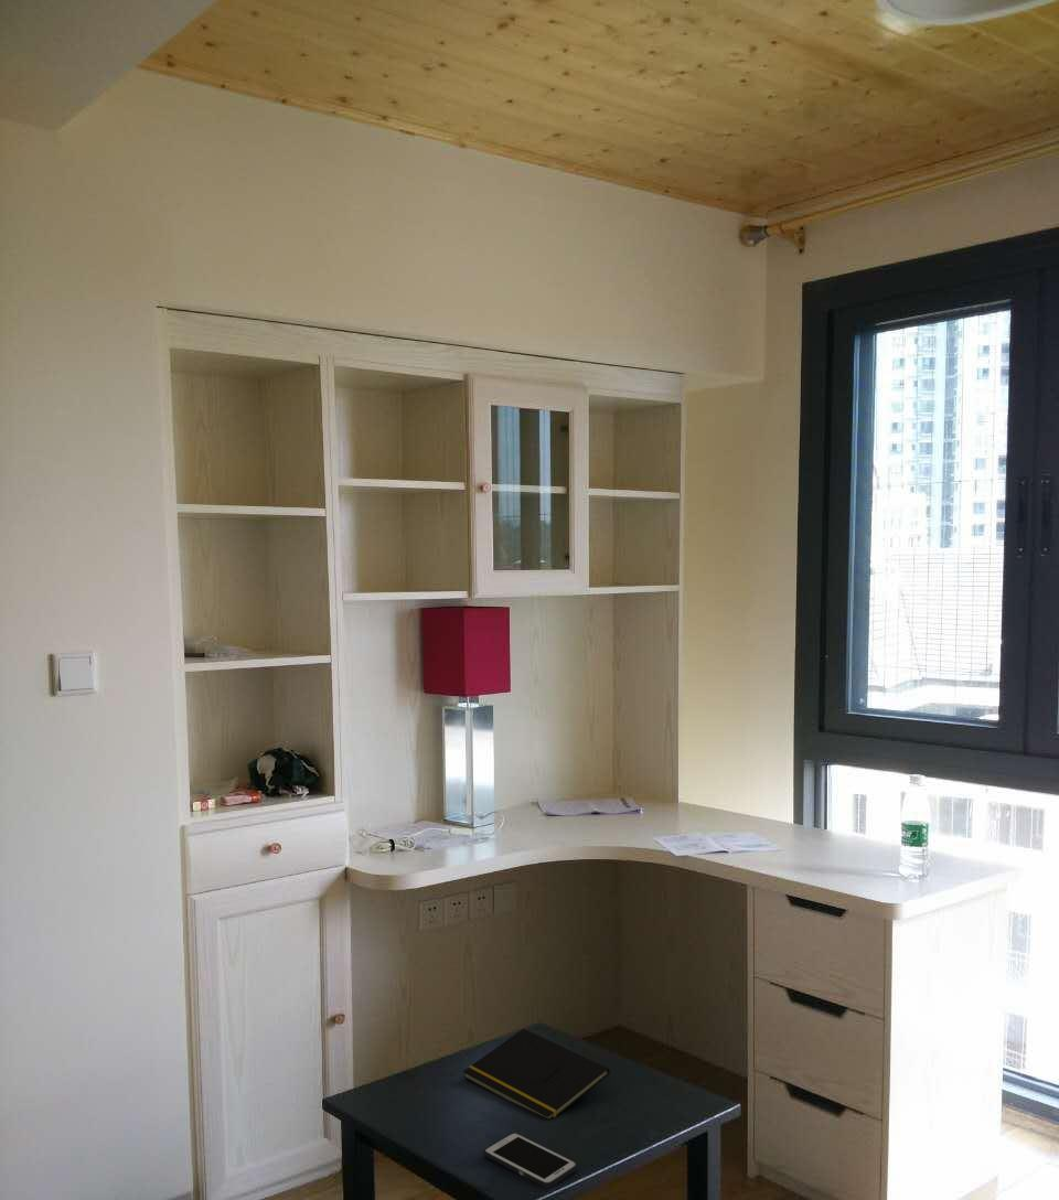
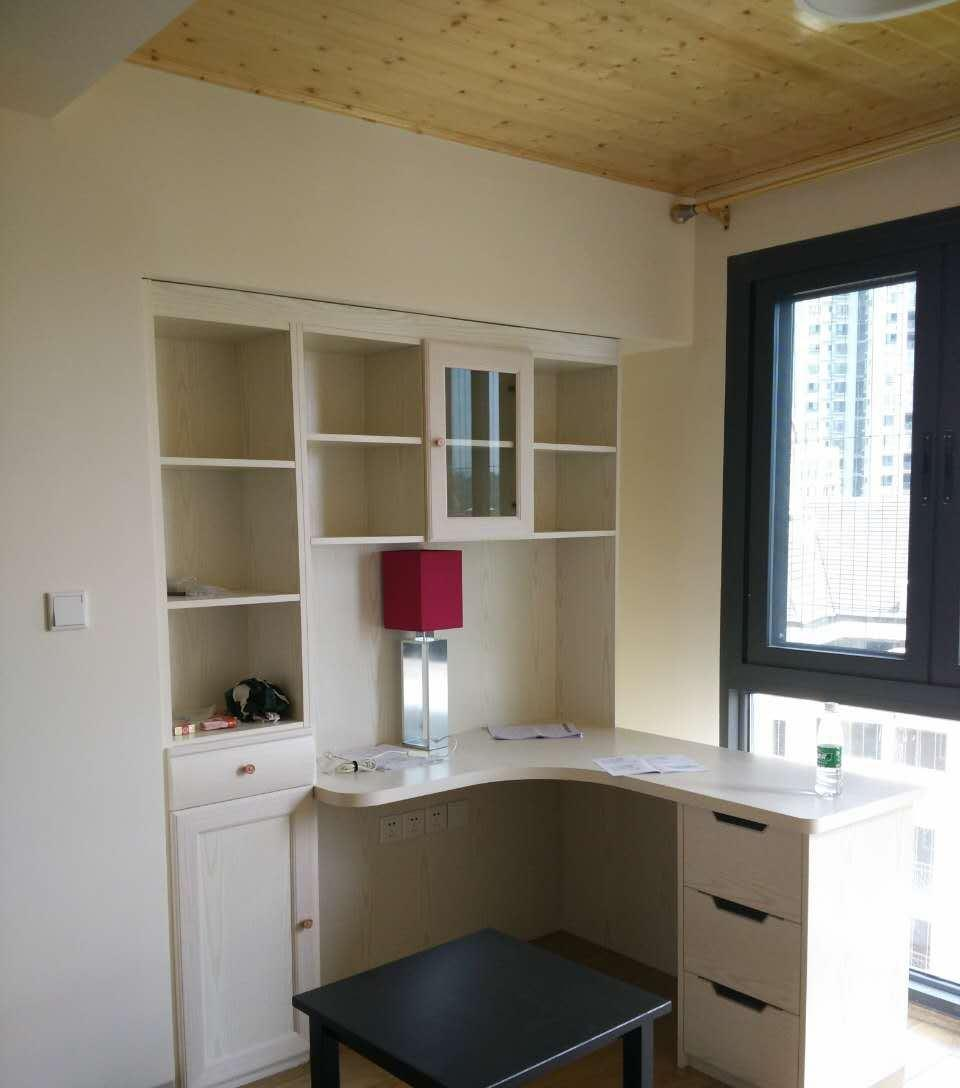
- cell phone (530, 1159)
- notepad (535, 1072)
